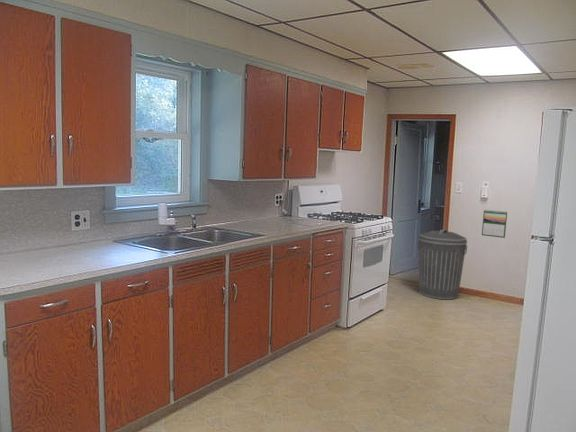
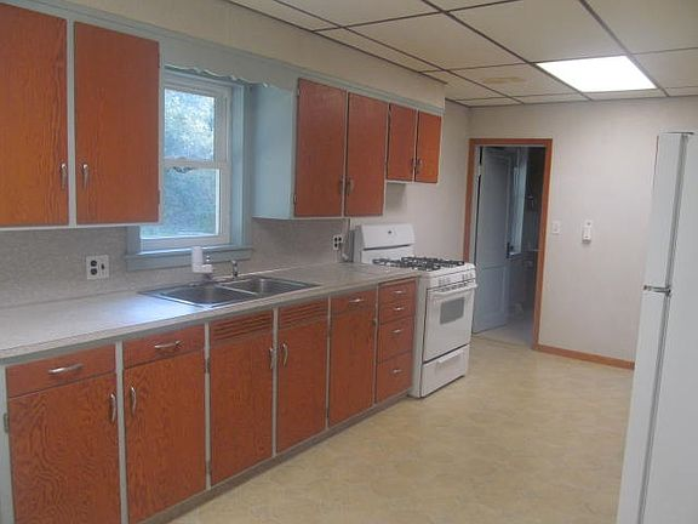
- trash can (441, 262)
- calendar (494, 223)
